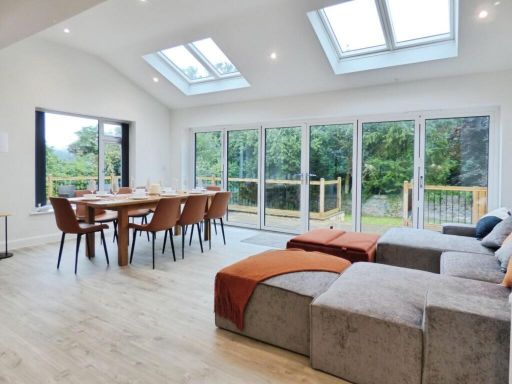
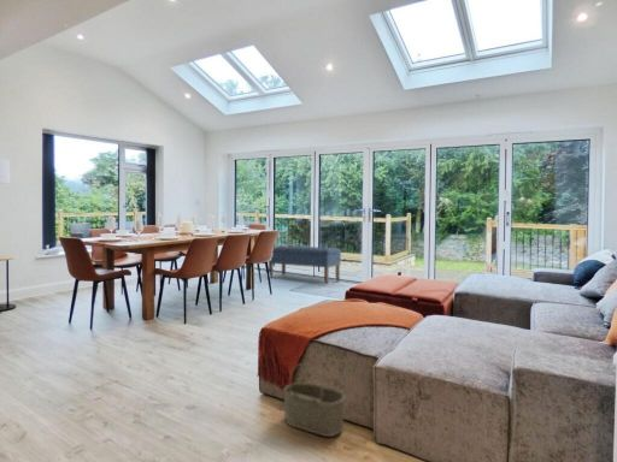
+ bench (304, 262)
+ wicker basket (313, 391)
